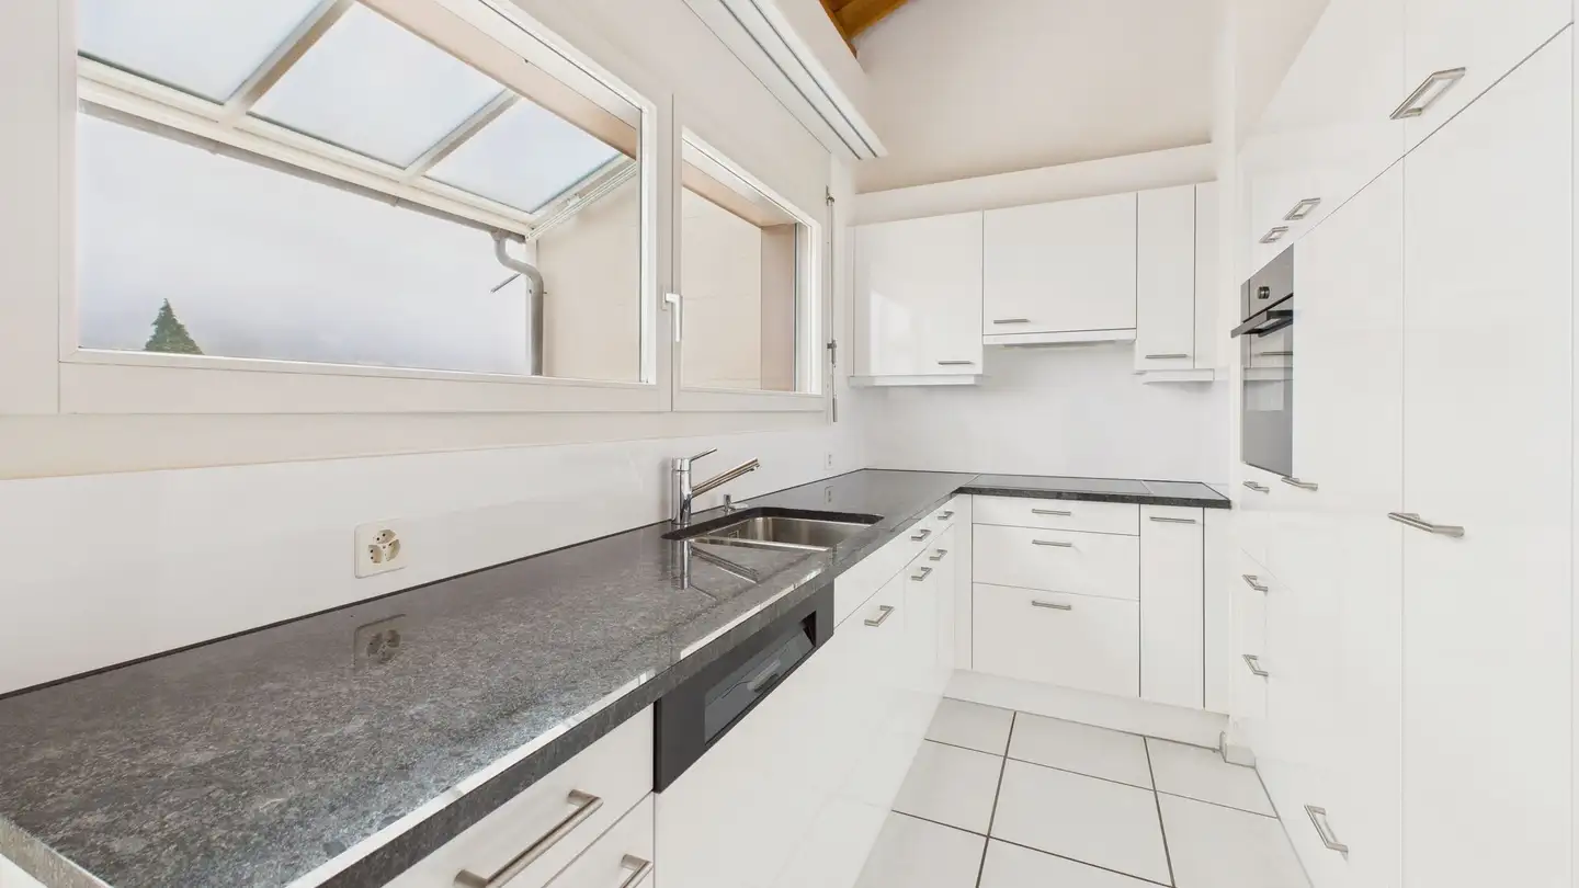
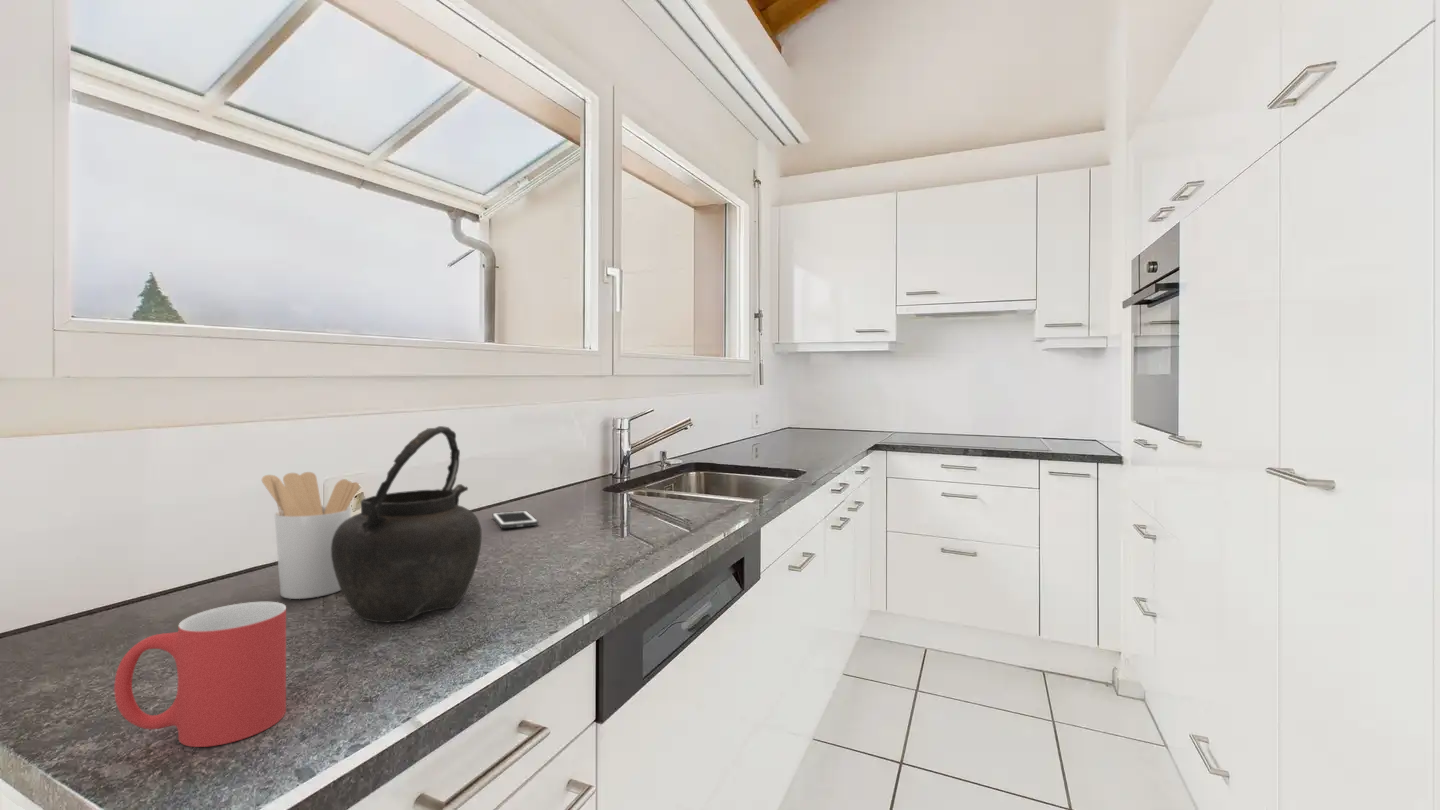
+ utensil holder (305, 529)
+ kettle (425, 512)
+ cell phone (514, 519)
+ mug (204, 673)
